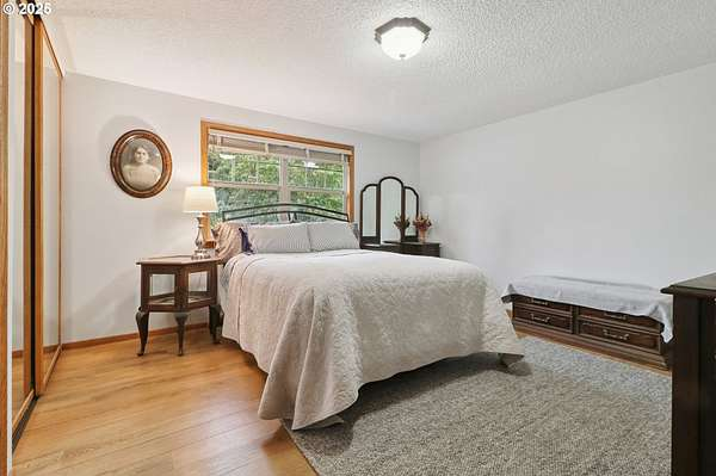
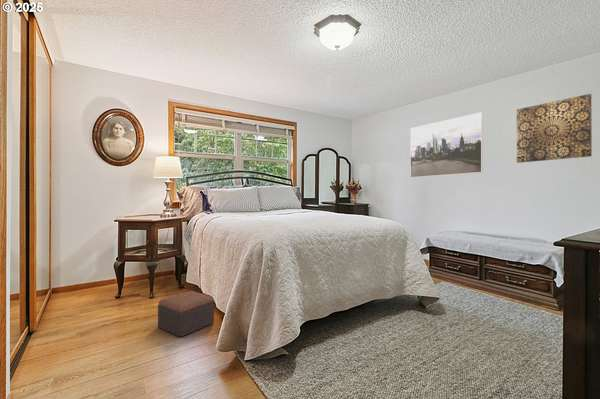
+ wall art (551, 131)
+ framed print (442, 148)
+ footstool (186, 311)
